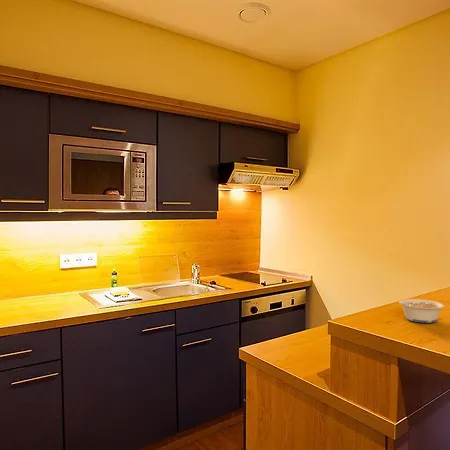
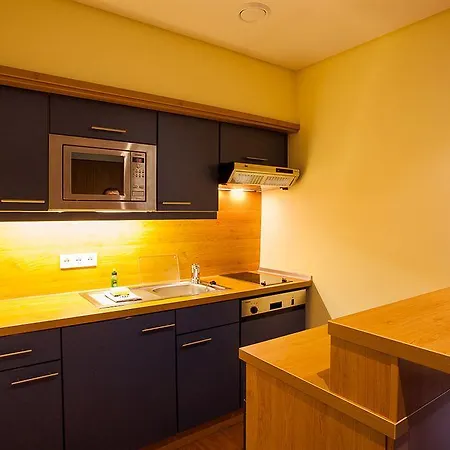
- legume (420, 309)
